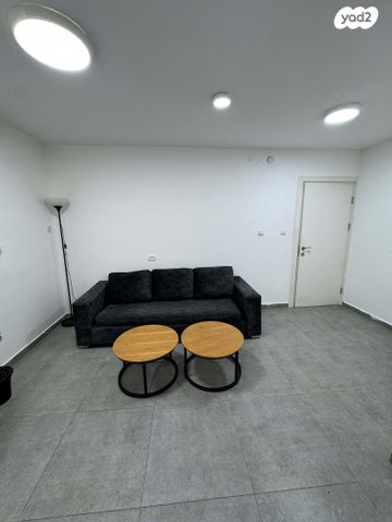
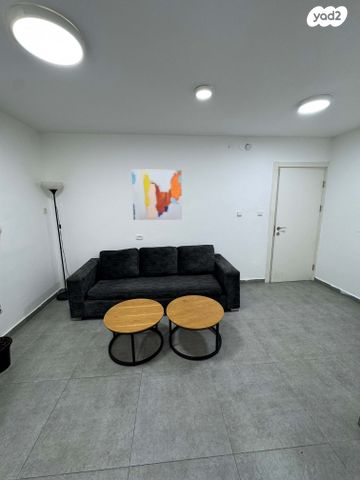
+ wall art (157, 195)
